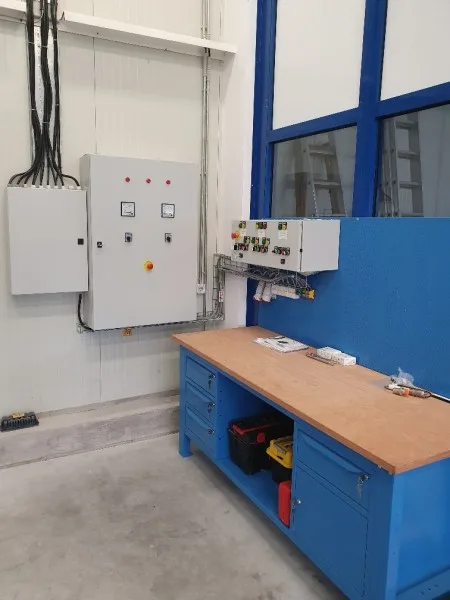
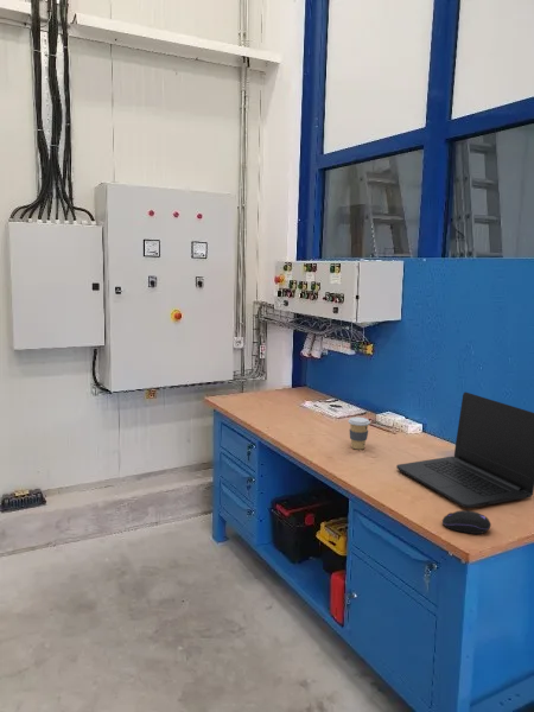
+ coffee cup (358, 433)
+ laptop (465, 444)
+ computer mouse (466, 520)
